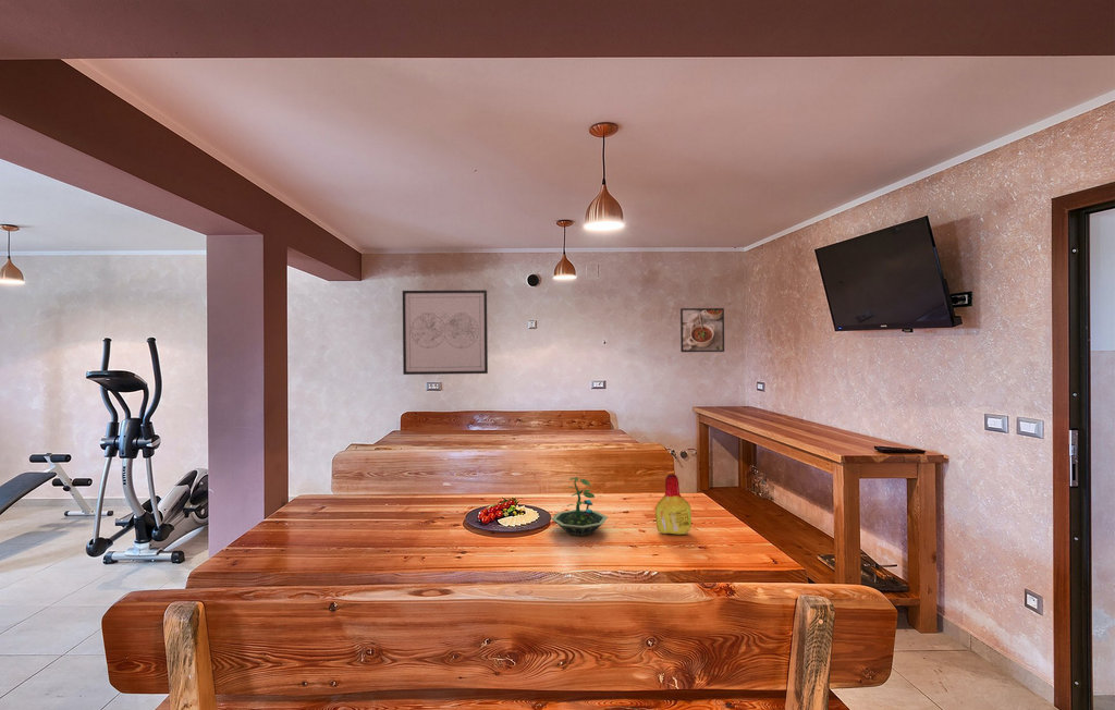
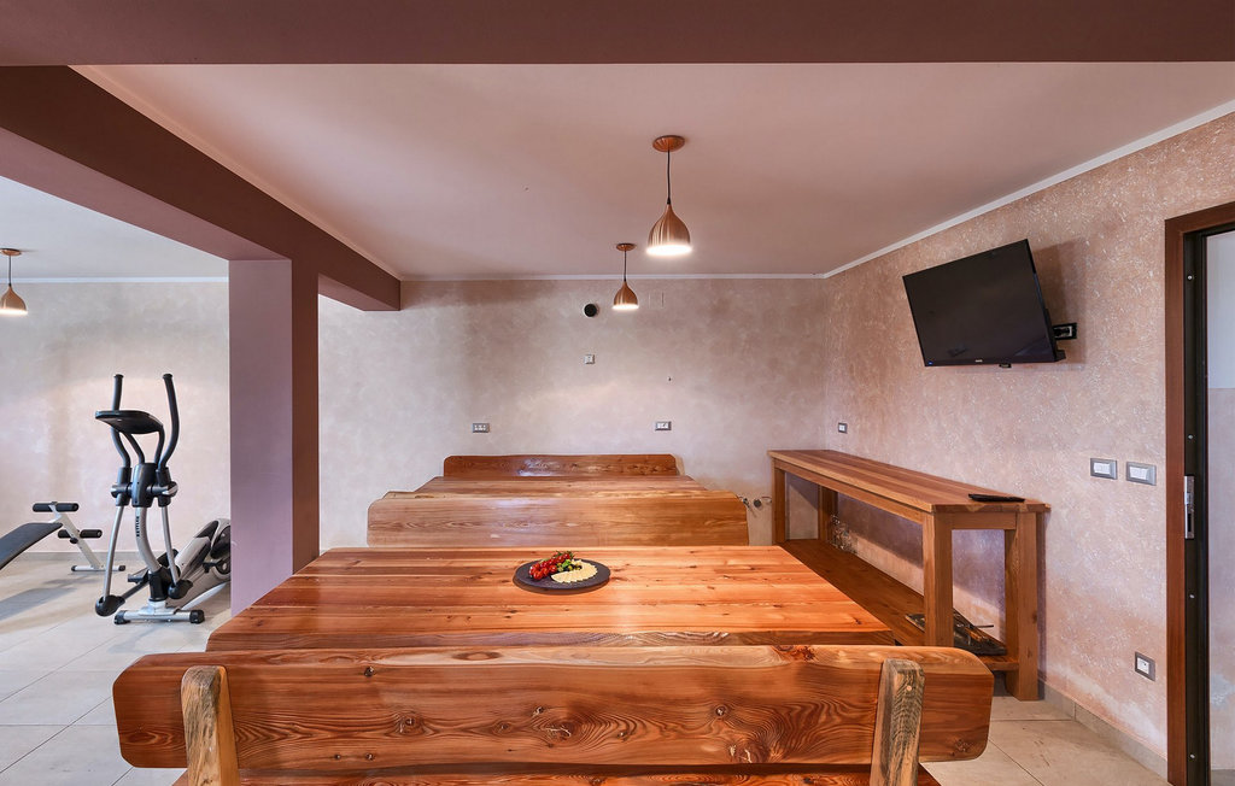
- bottle (673, 503)
- terrarium (577, 488)
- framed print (702, 330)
- wall art (445, 332)
